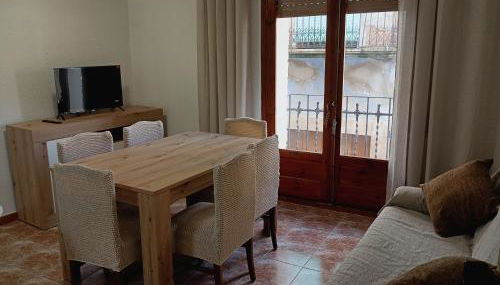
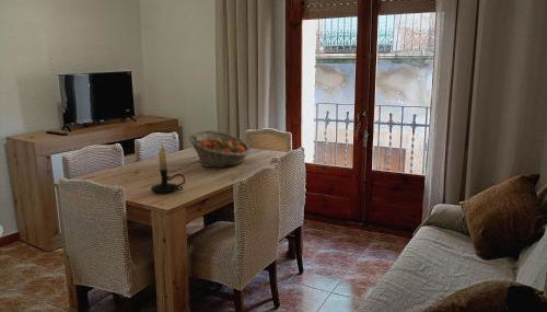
+ candle holder (166, 165)
+ fruit basket (220, 148)
